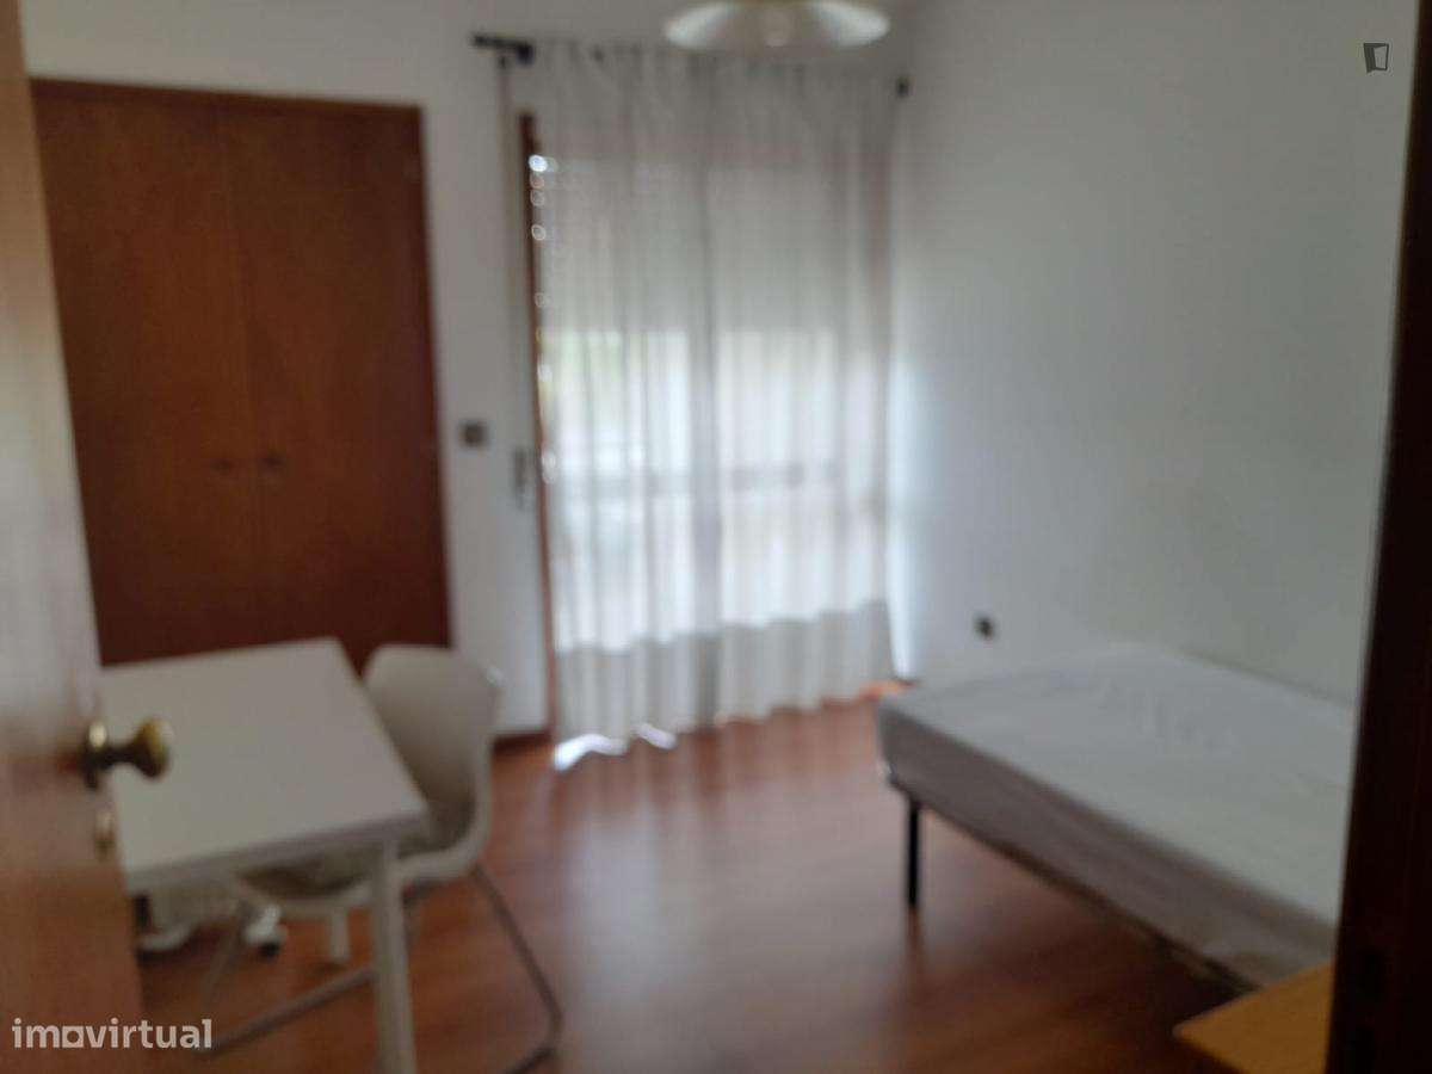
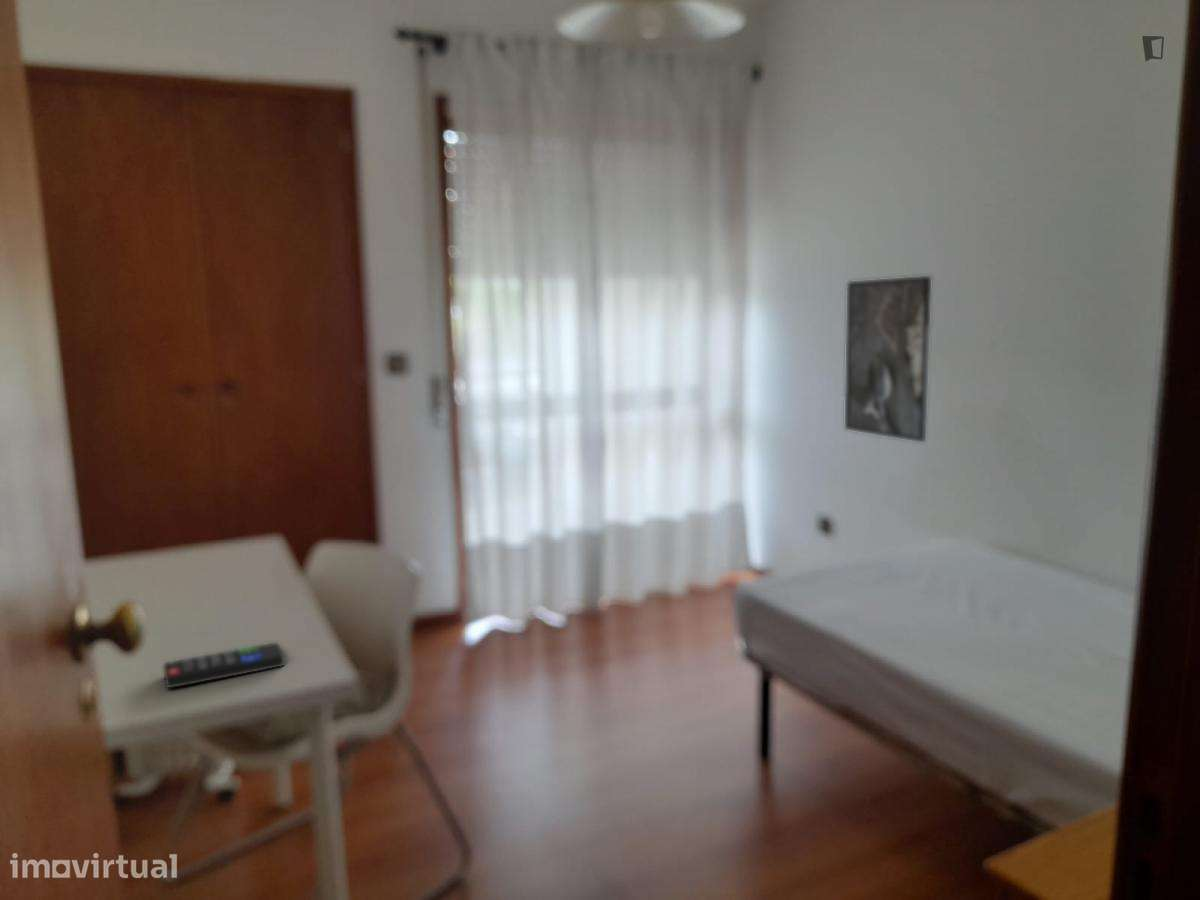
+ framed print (884, 358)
+ remote control (224, 663)
